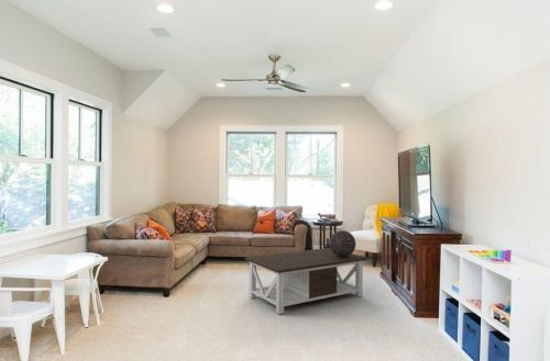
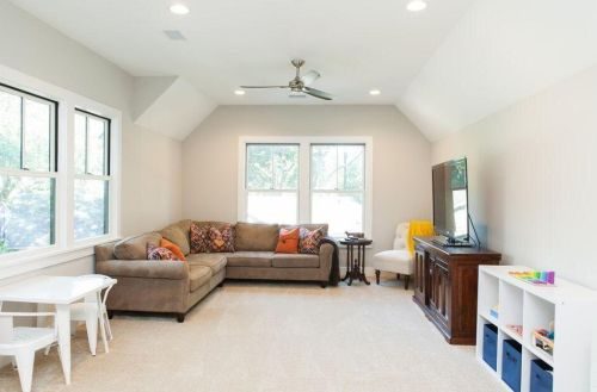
- coffee table (306, 277)
- decorative sphere (342, 242)
